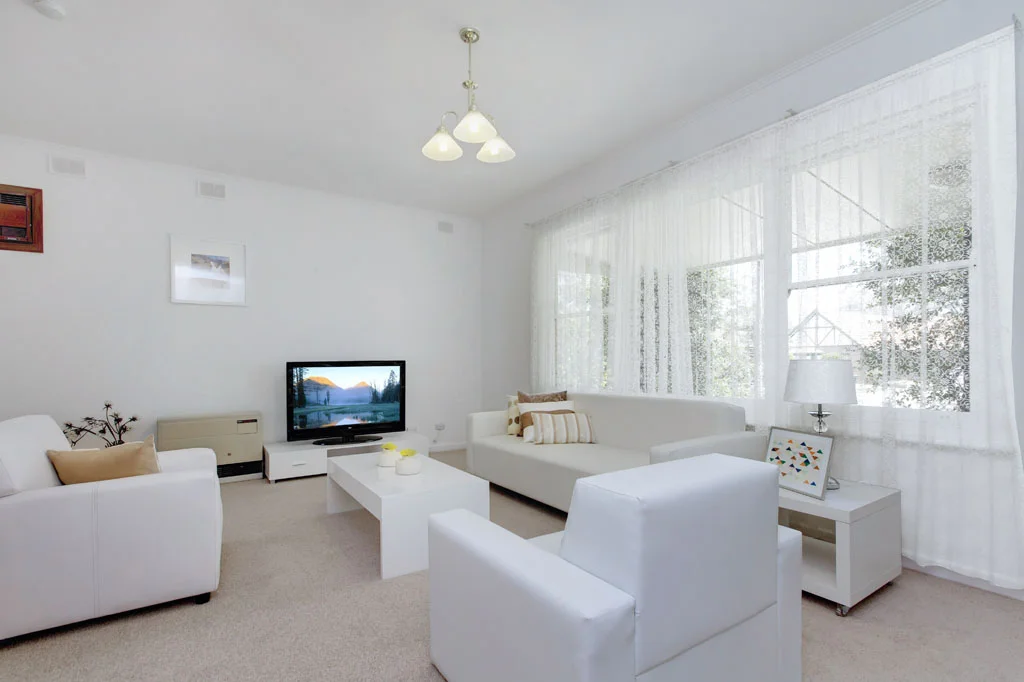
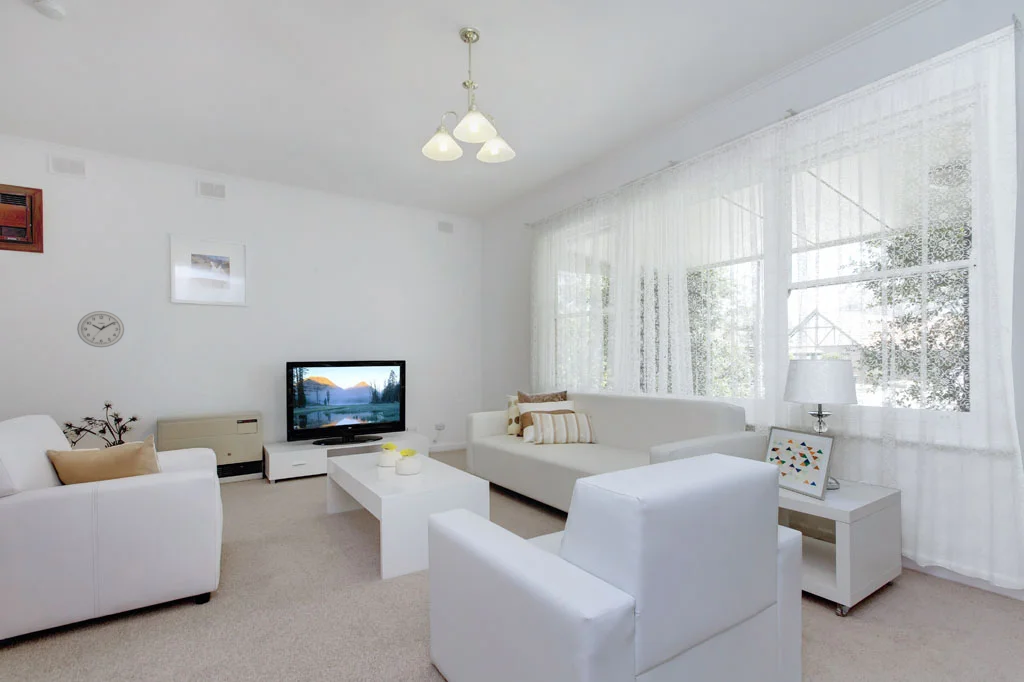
+ wall clock (101, 329)
